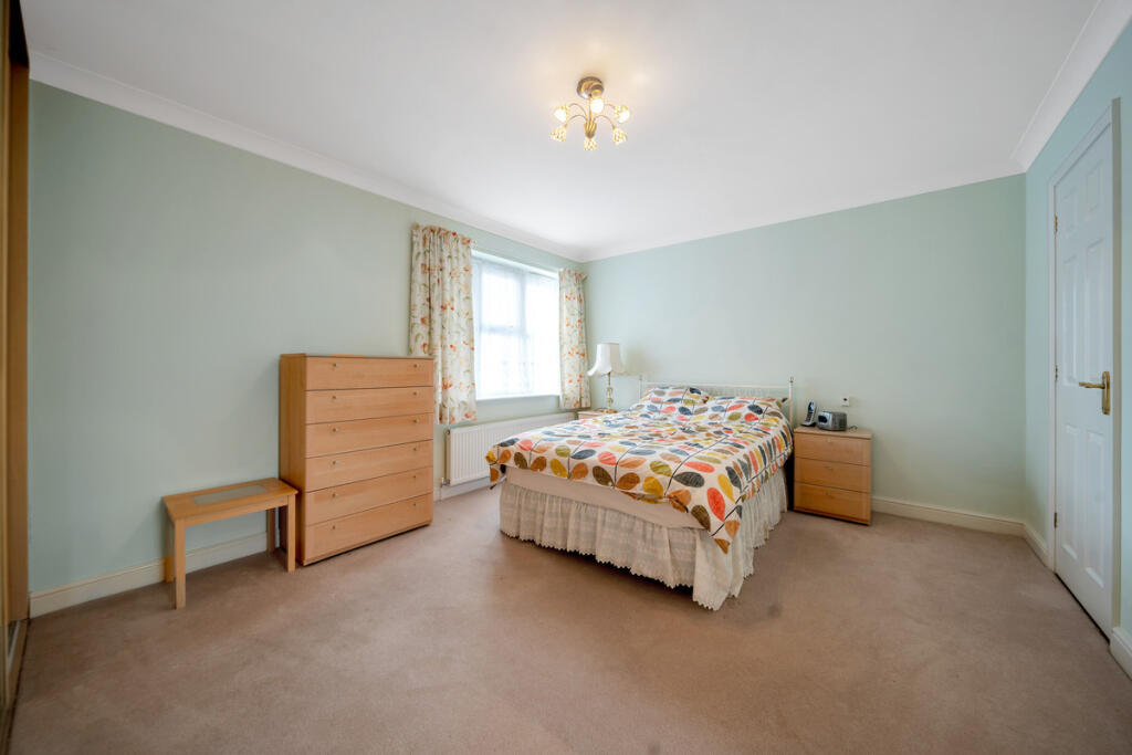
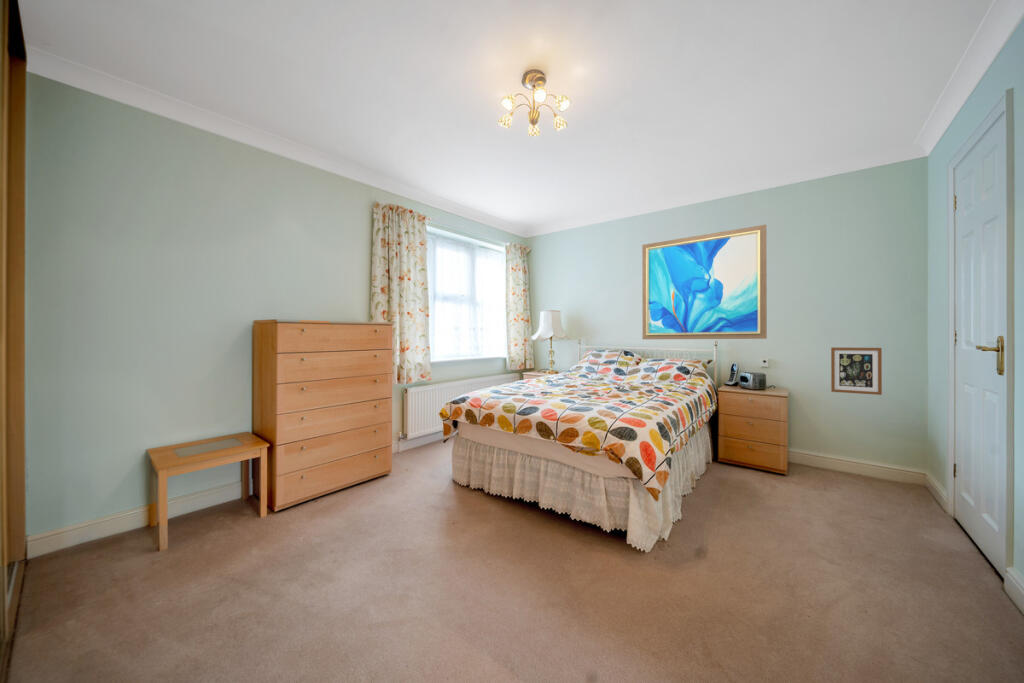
+ wall art (855, 370)
+ wall art (698, 287)
